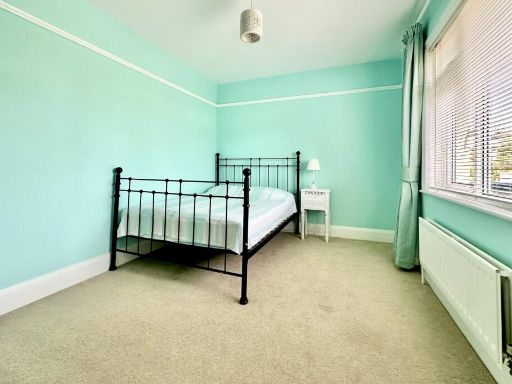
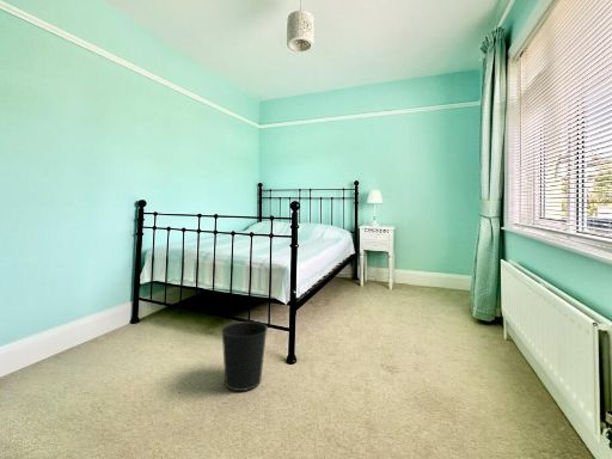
+ wastebasket (244, 354)
